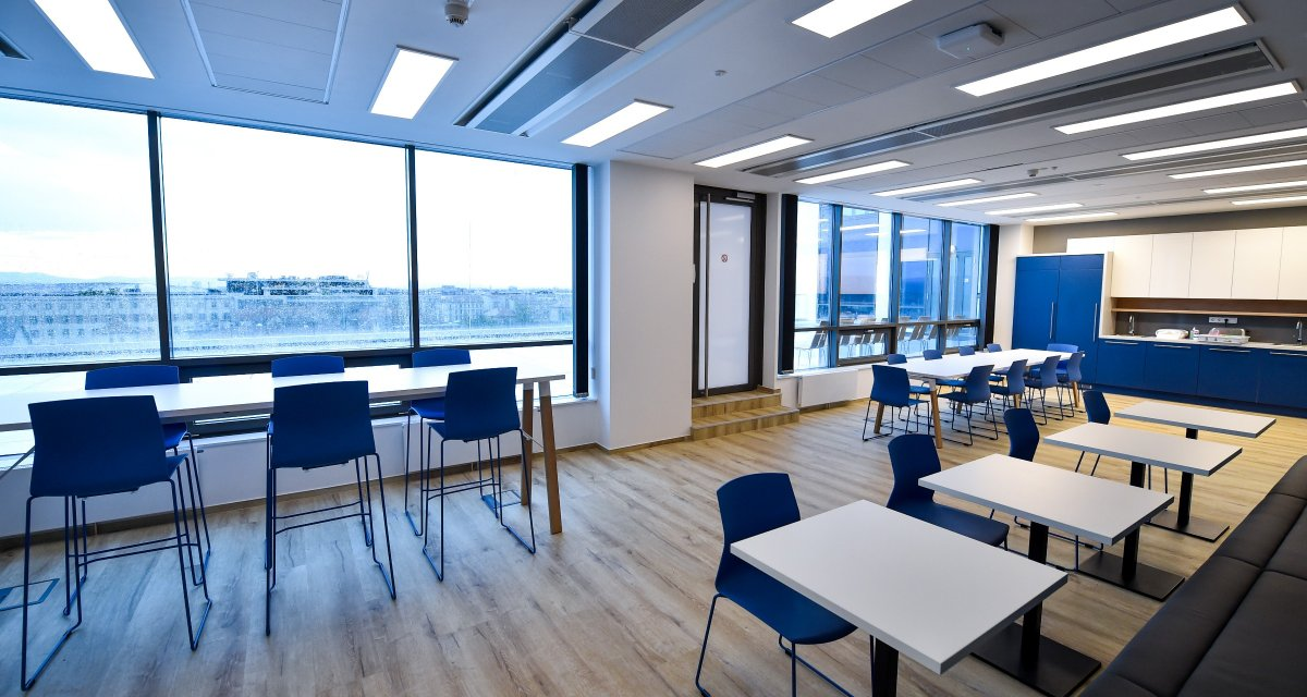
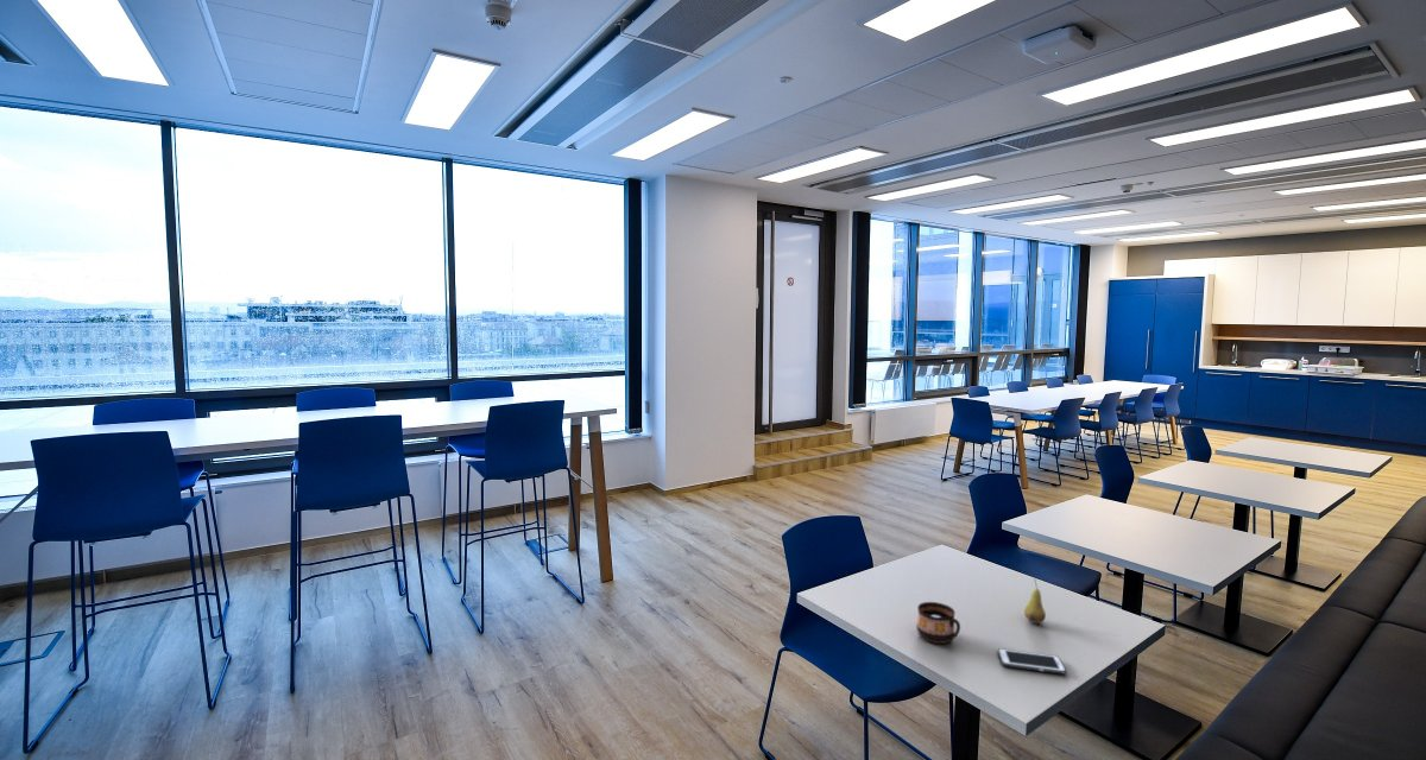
+ cell phone (1030, 660)
+ cup (935, 623)
+ fruit (1035, 601)
